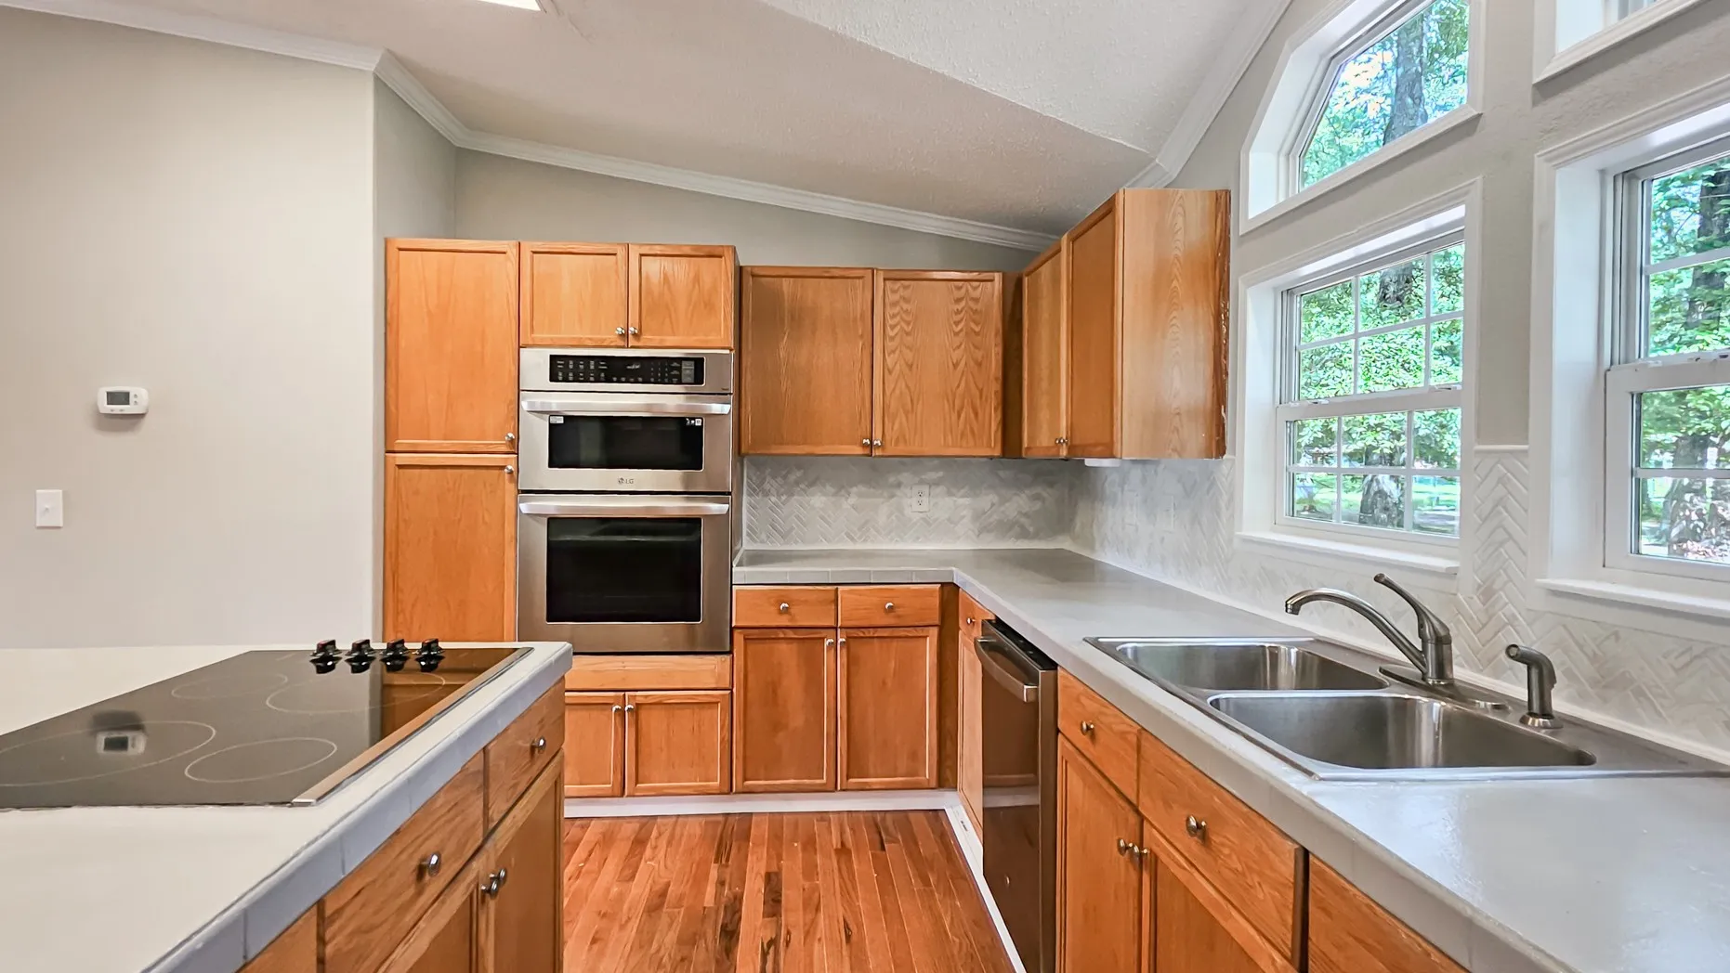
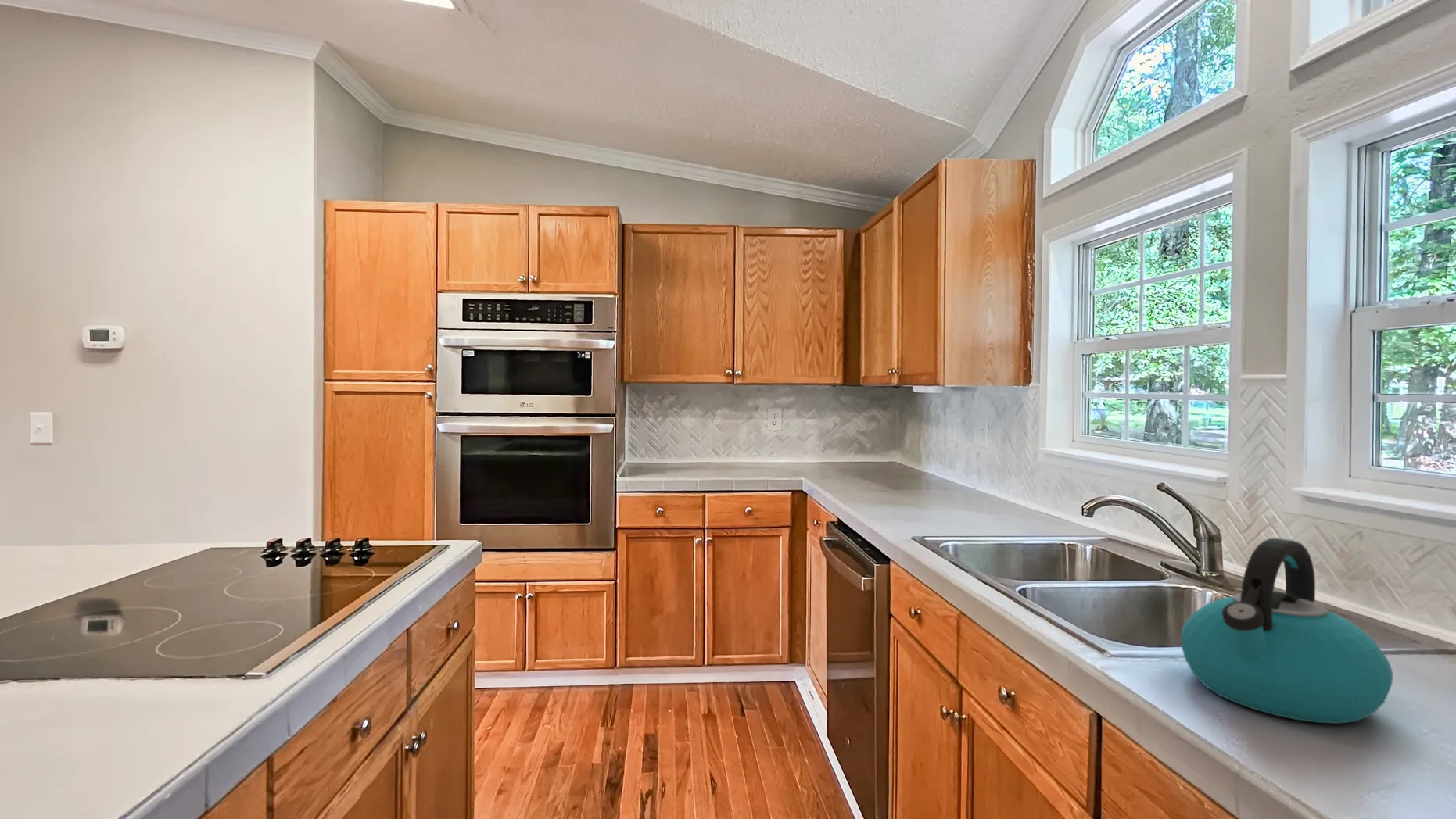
+ kettle (1274, 619)
